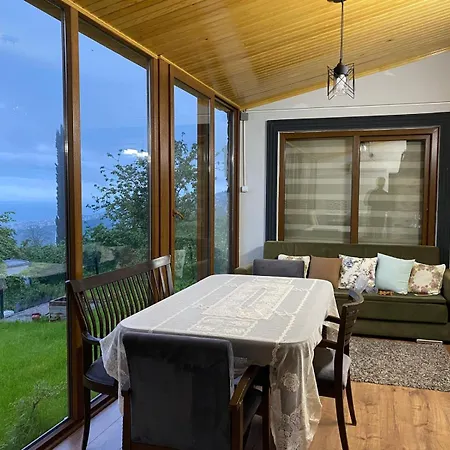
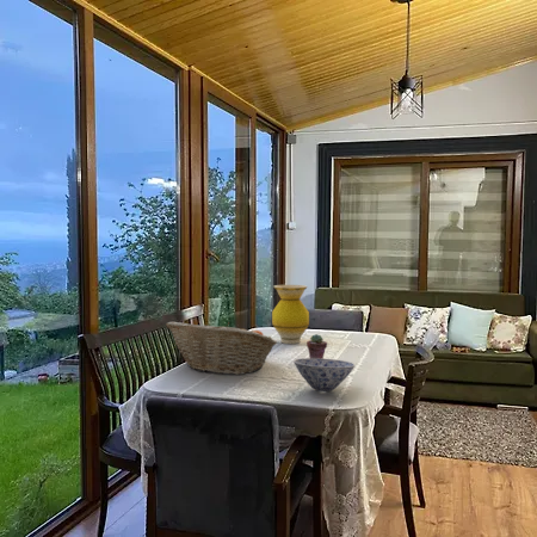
+ bowl (323, 374)
+ fruit basket (221, 342)
+ potted succulent (316, 347)
+ vase (290, 314)
